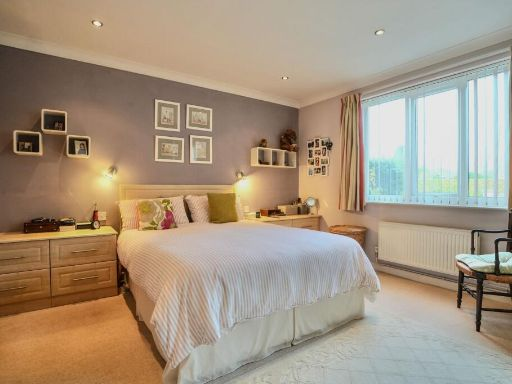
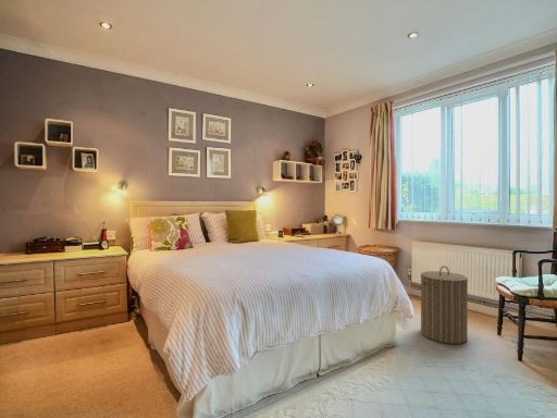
+ laundry hamper (443, 300)
